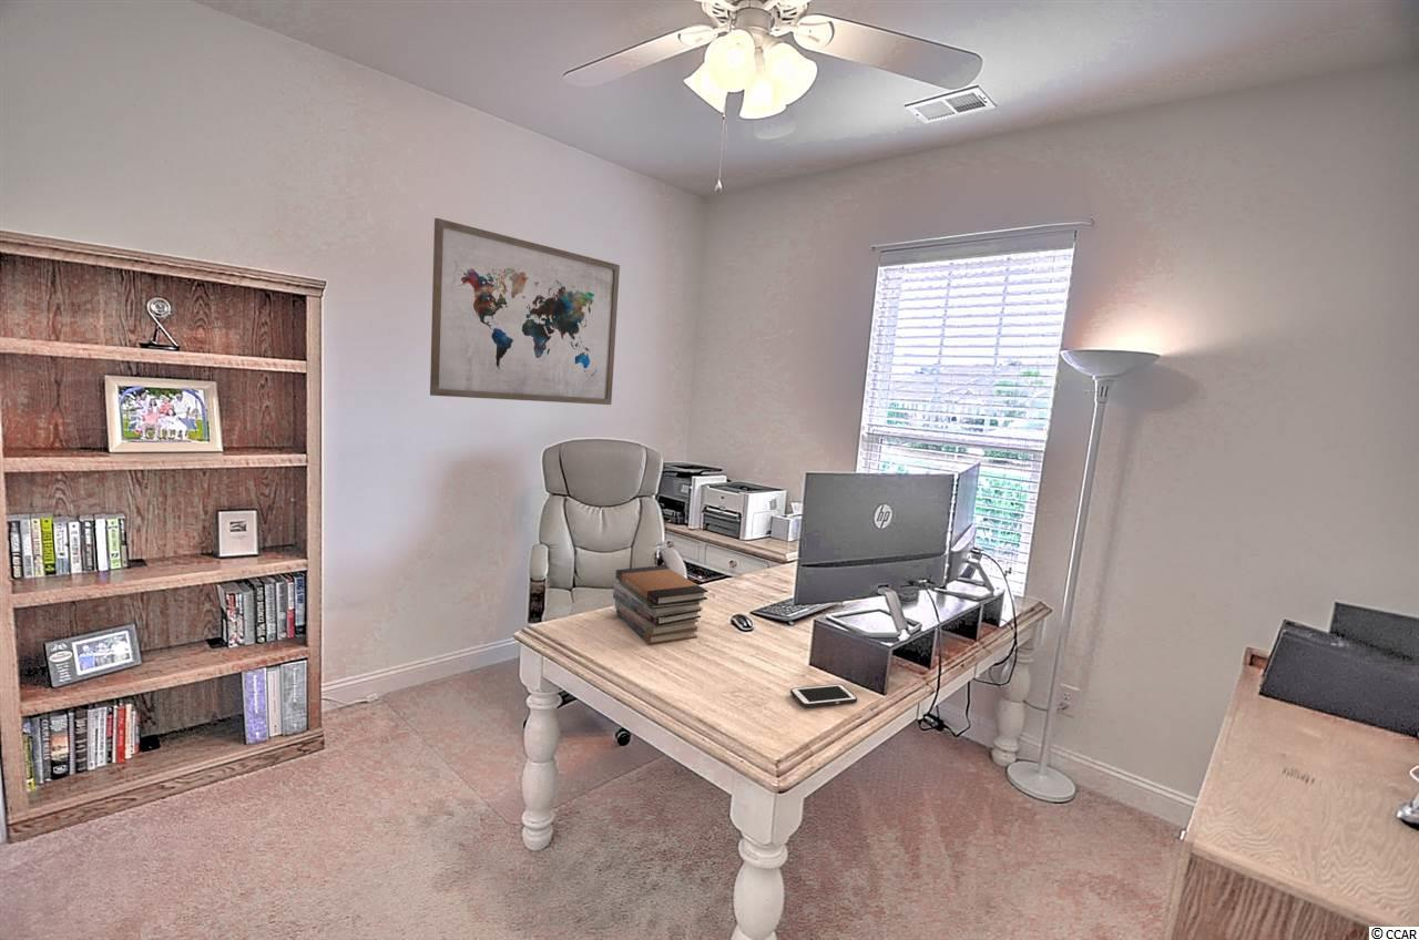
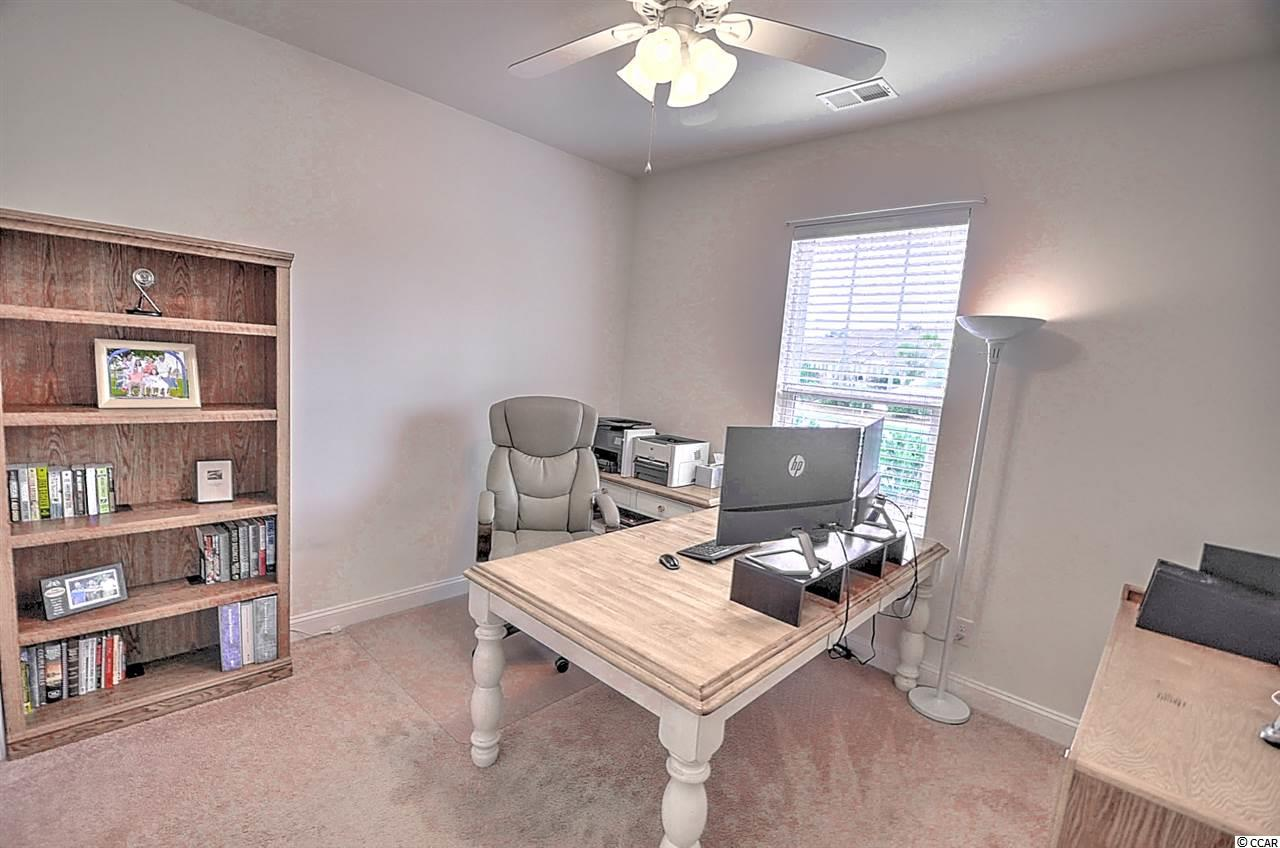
- wall art (533, 324)
- book stack (656, 602)
- cell phone (823, 695)
